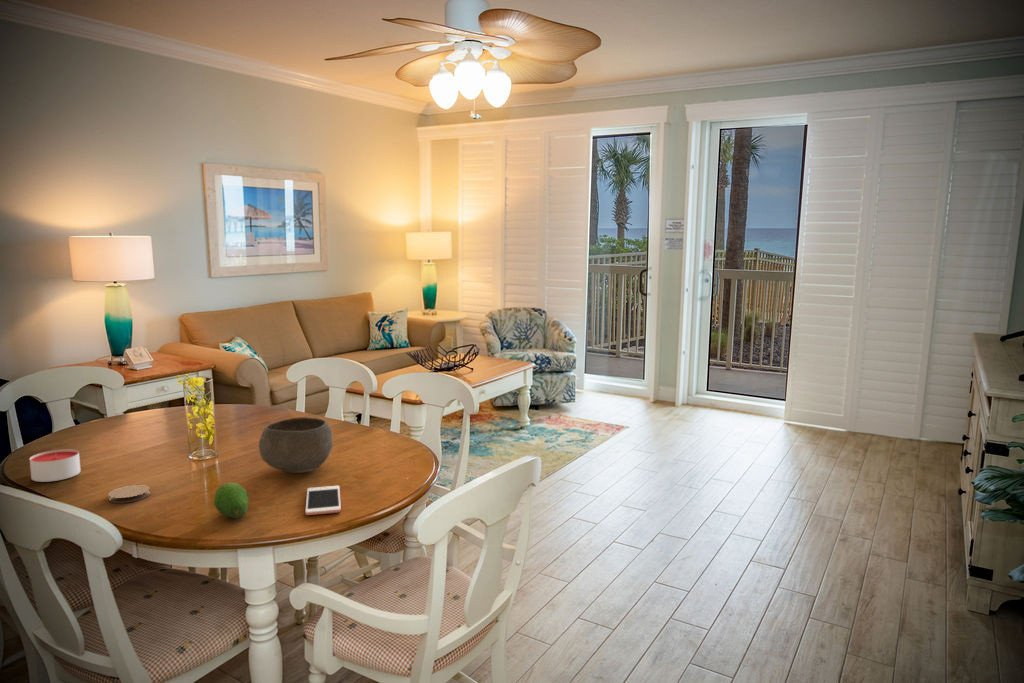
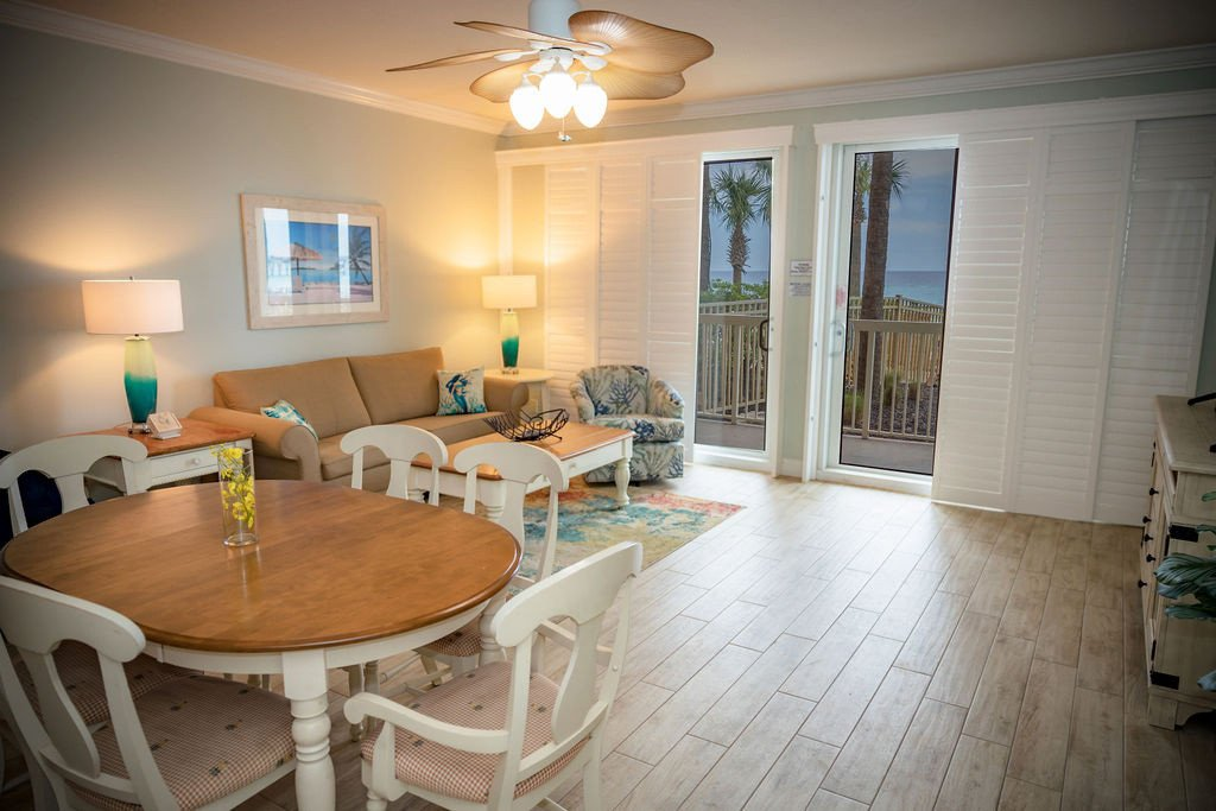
- coaster (129, 493)
- bowl (296, 447)
- cell phone (323, 499)
- candle (55, 464)
- fruit (233, 499)
